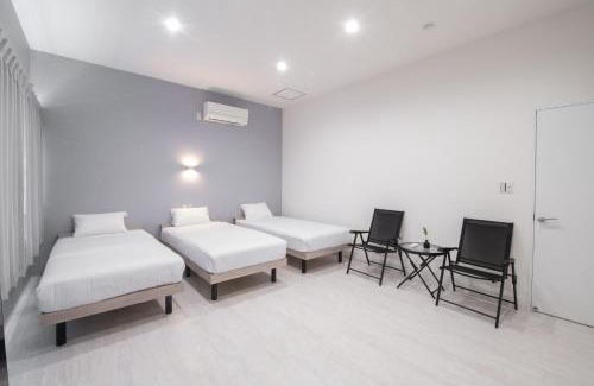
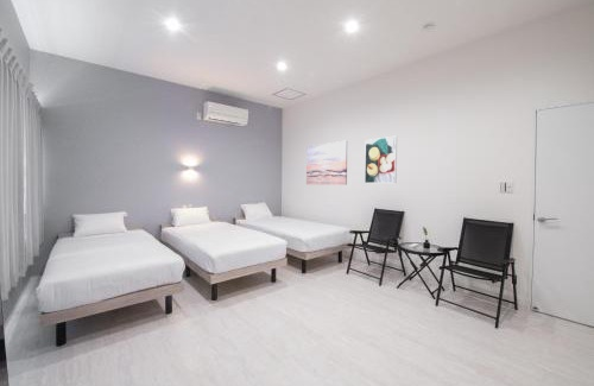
+ wall art (324, 164)
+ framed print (380, 160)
